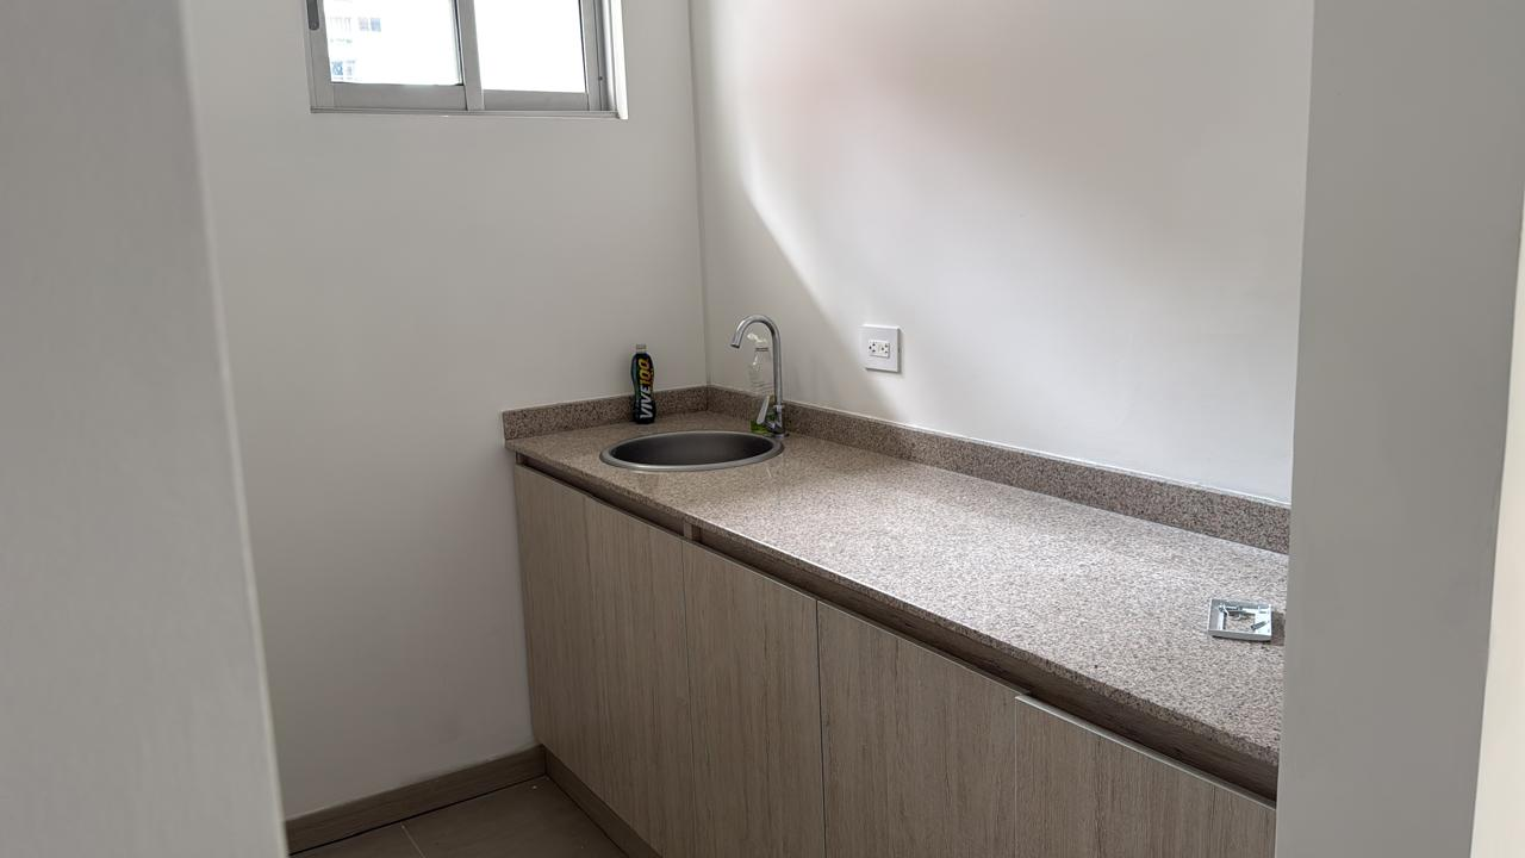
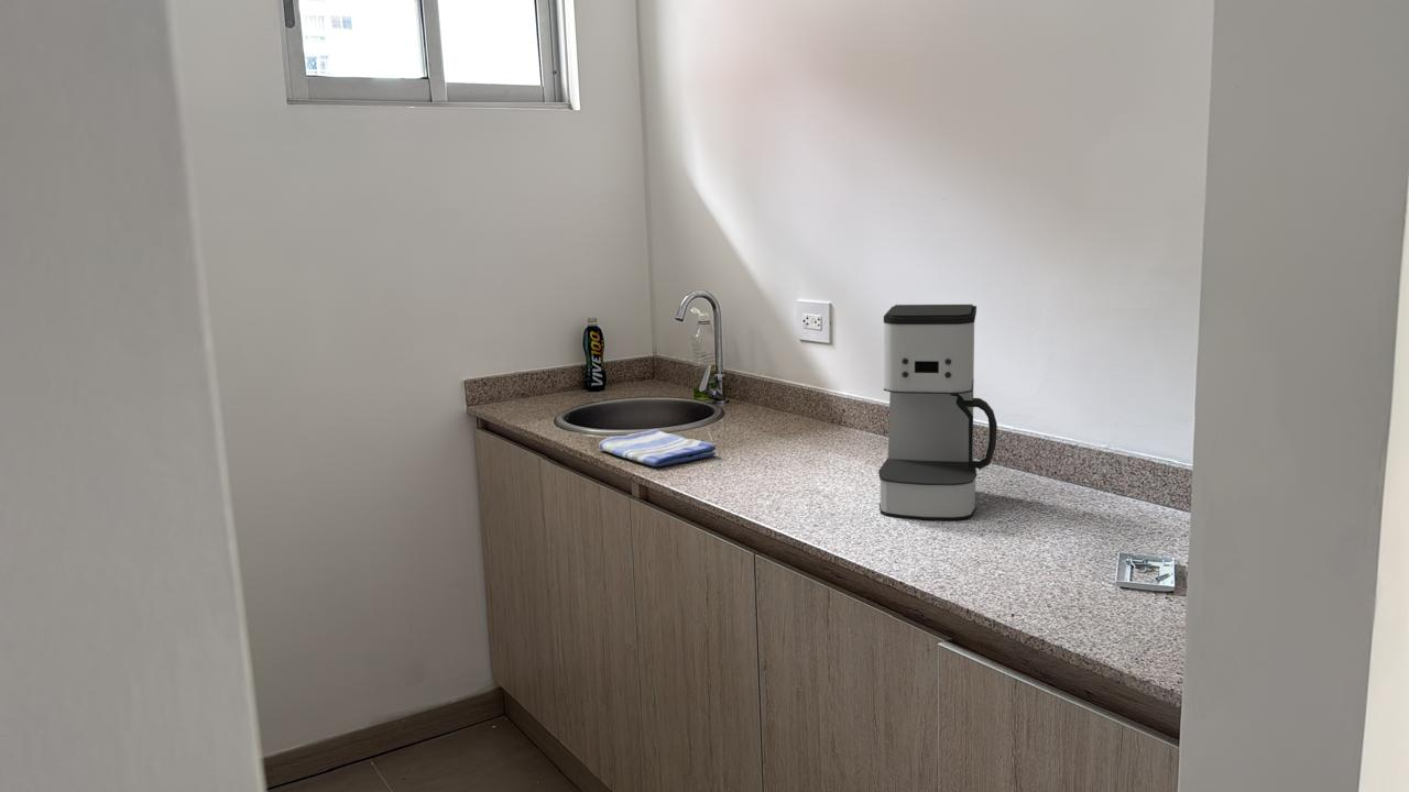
+ coffee maker (938, 408)
+ dish towel (656, 447)
